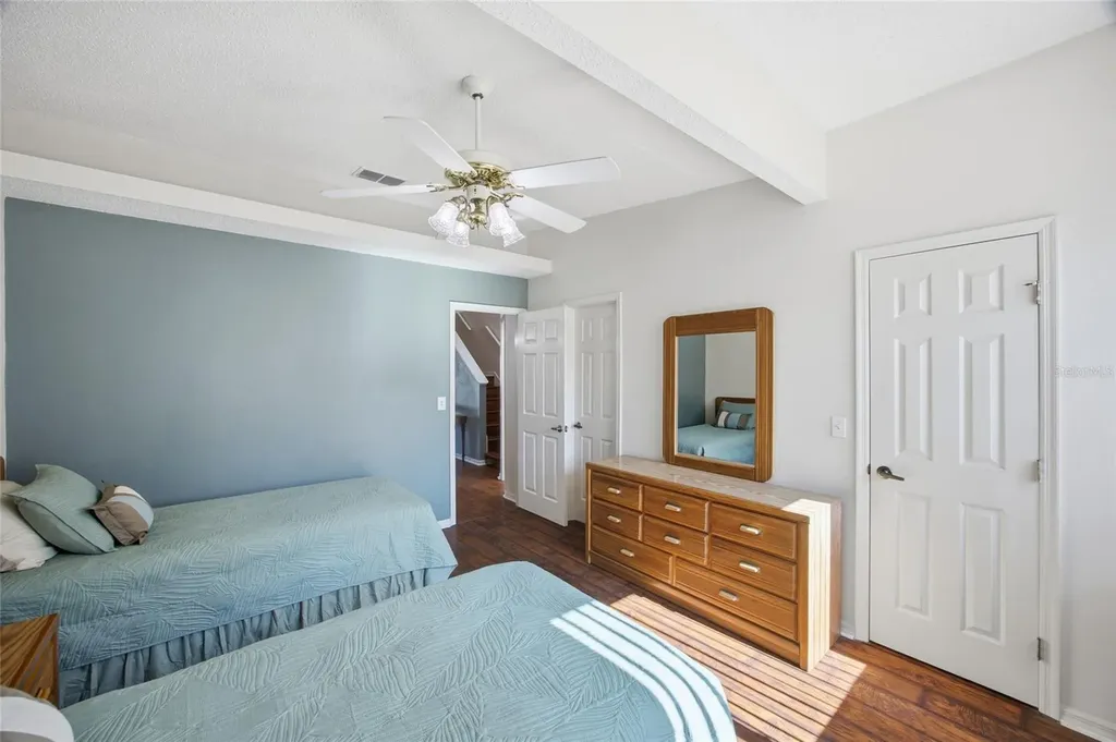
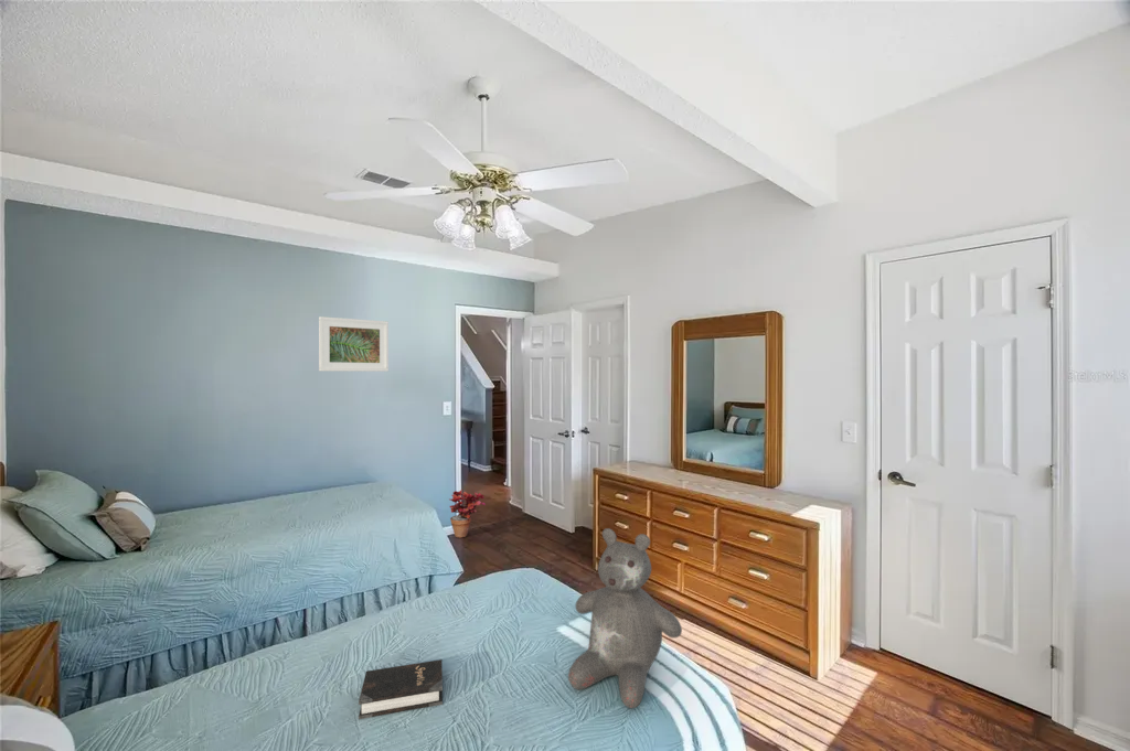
+ potted plant (463, 513)
+ hardback book (403, 686)
+ teddy bear (618, 607)
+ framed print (354, 345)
